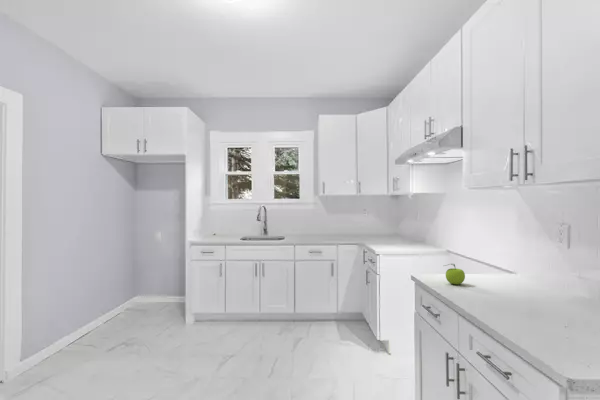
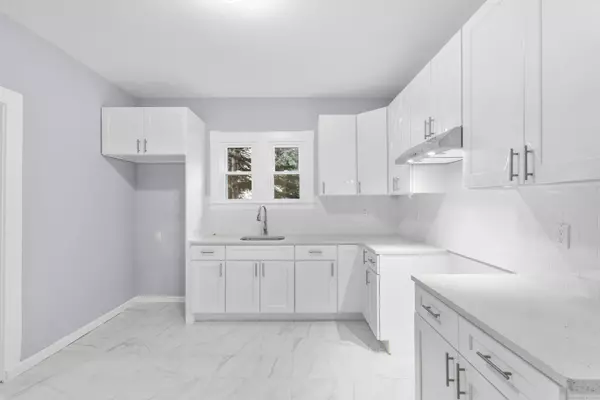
- fruit (451, 273)
